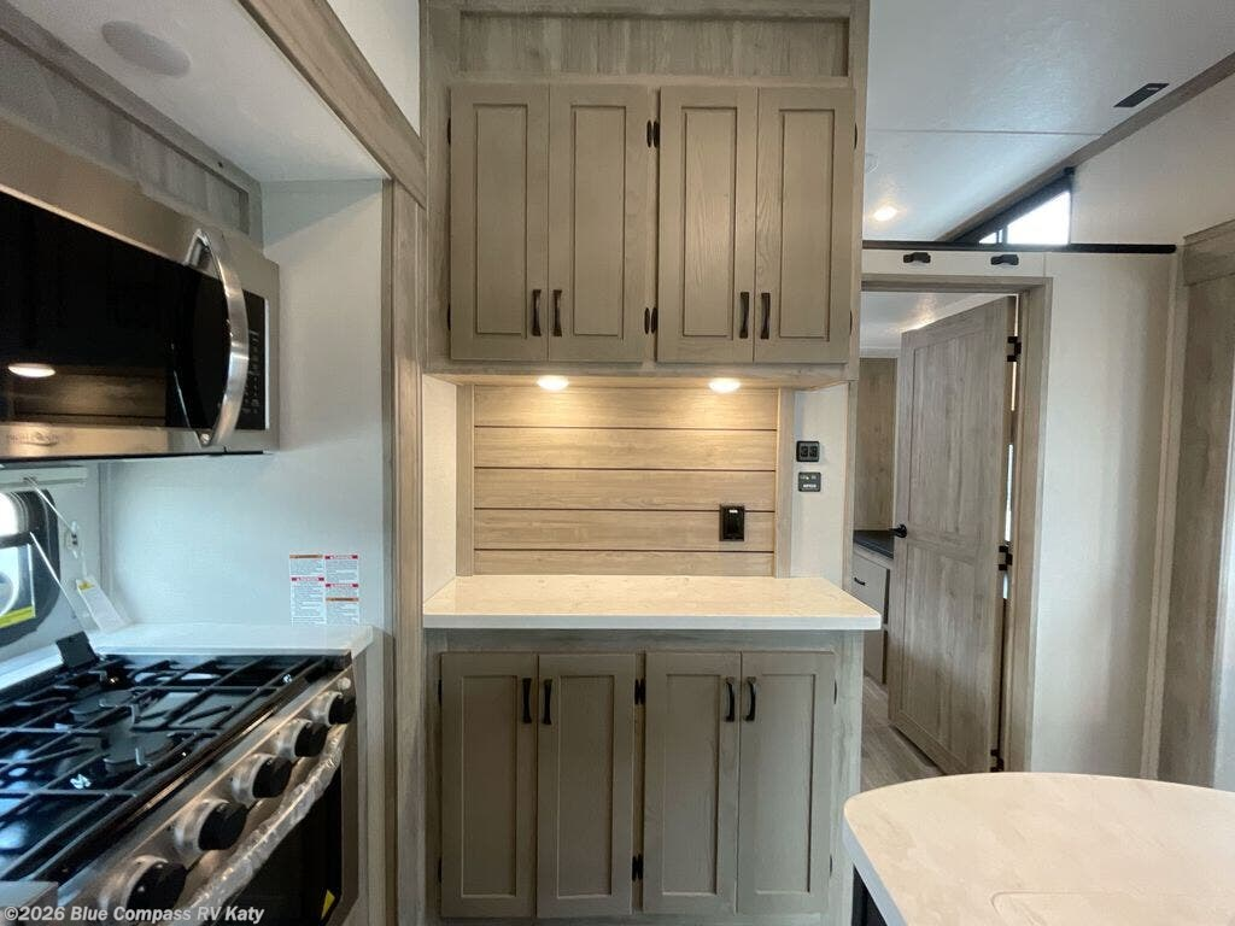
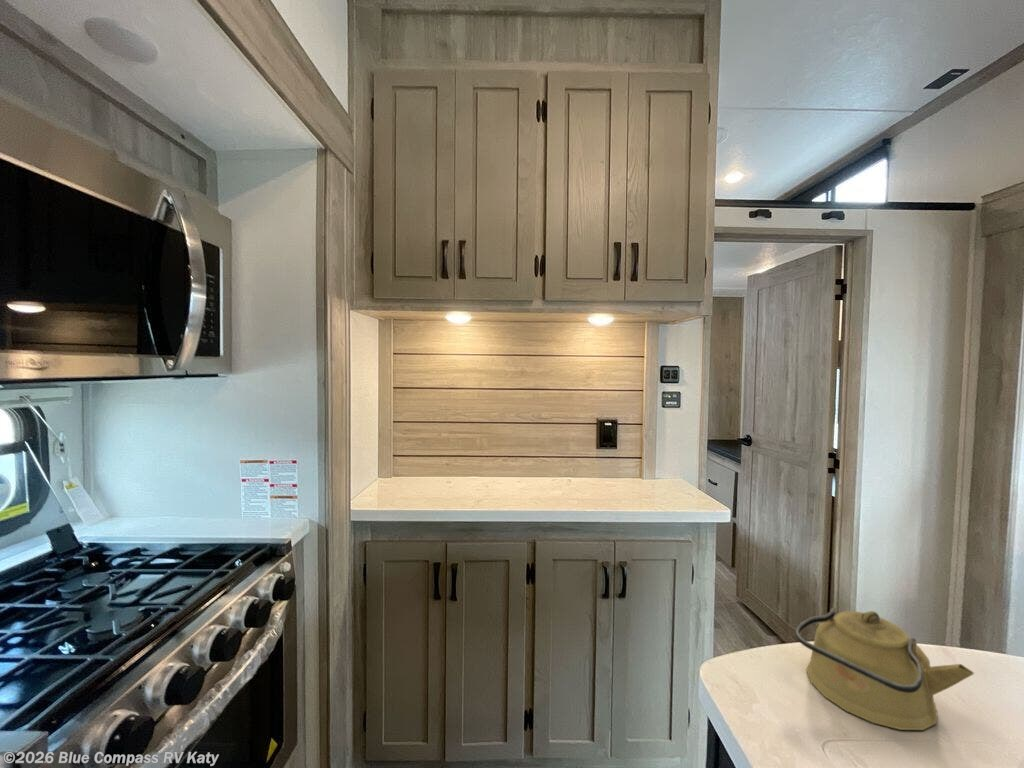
+ kettle (882, 657)
